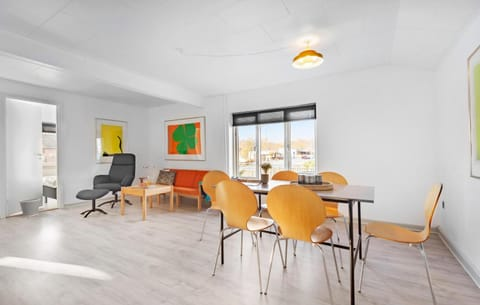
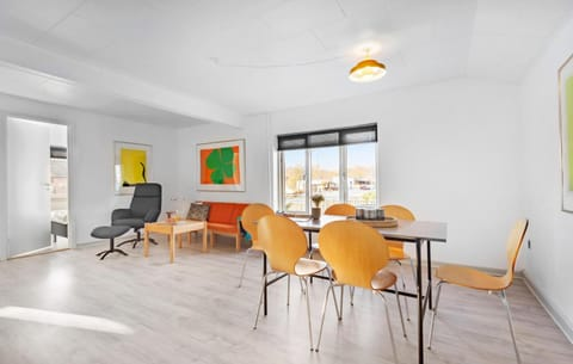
- wastebasket (30, 207)
